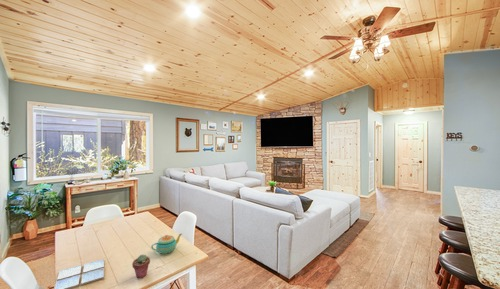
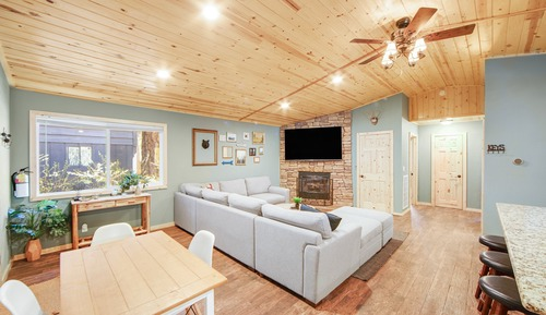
- drink coaster (82, 274)
- potted succulent (141, 264)
- teapot (167, 242)
